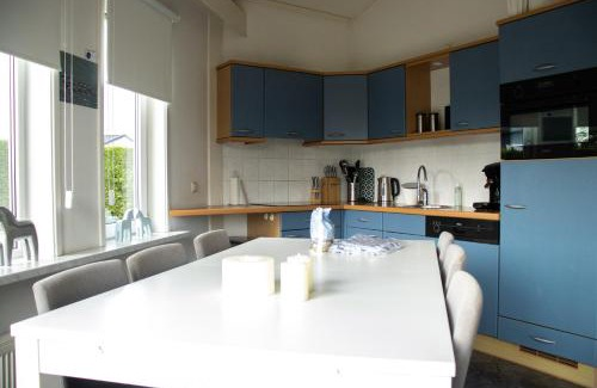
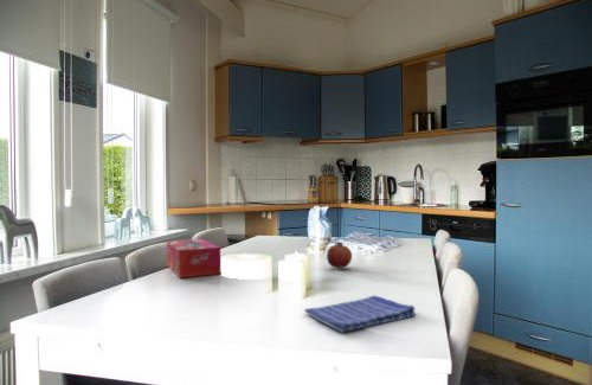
+ dish towel (360, 309)
+ fruit (339, 255)
+ tissue box (192, 256)
